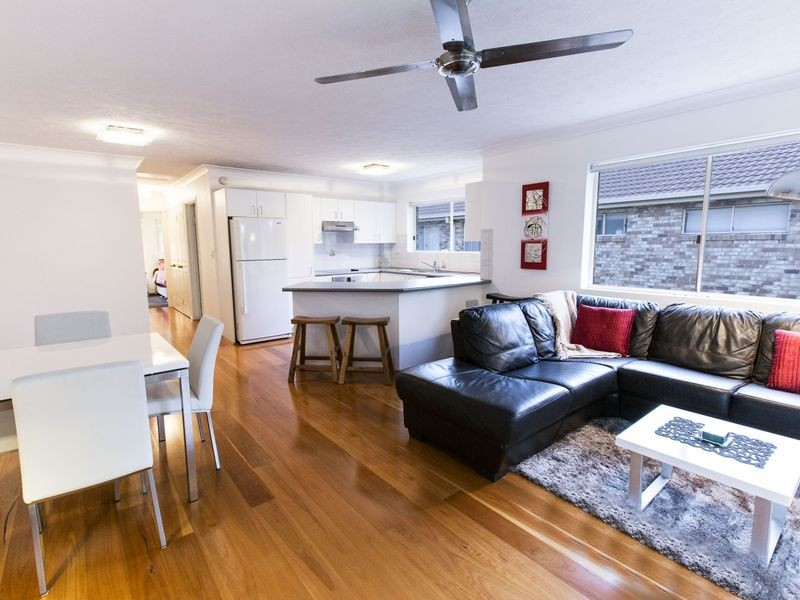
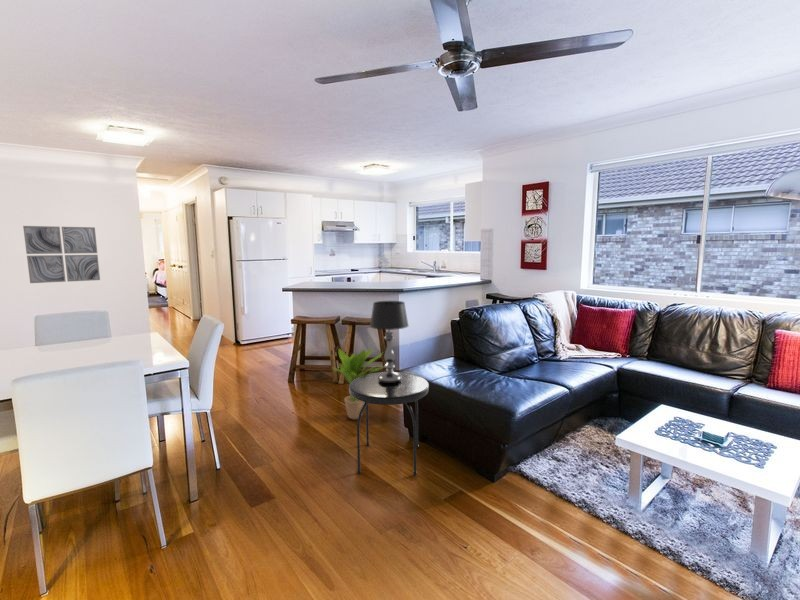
+ table lamp (389, 341)
+ wall art (64, 253)
+ potted plant (359, 376)
+ side table (389, 404)
